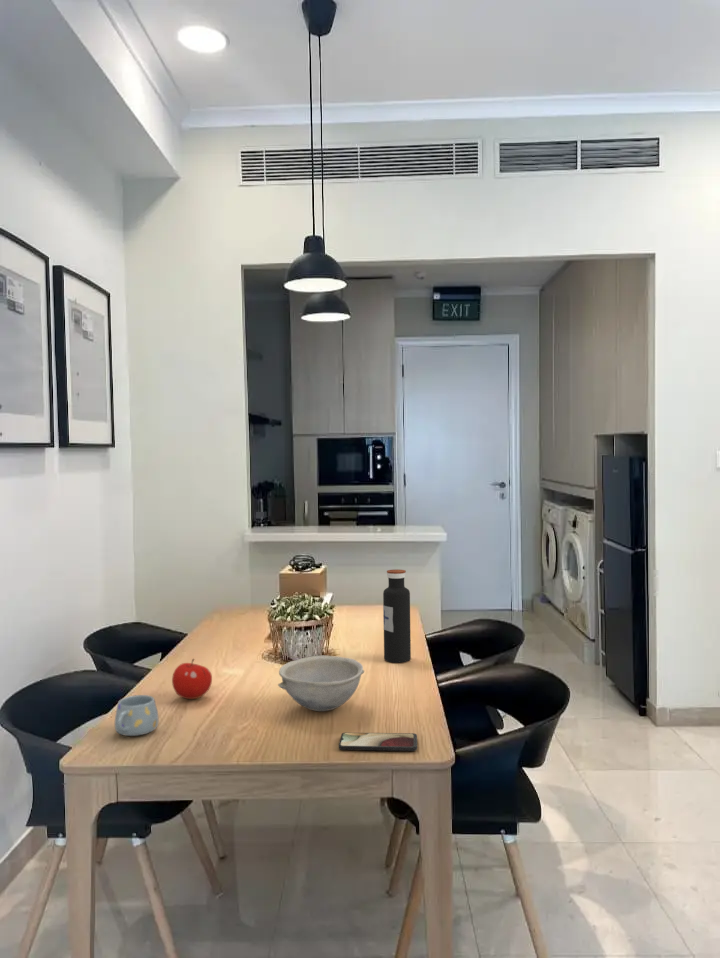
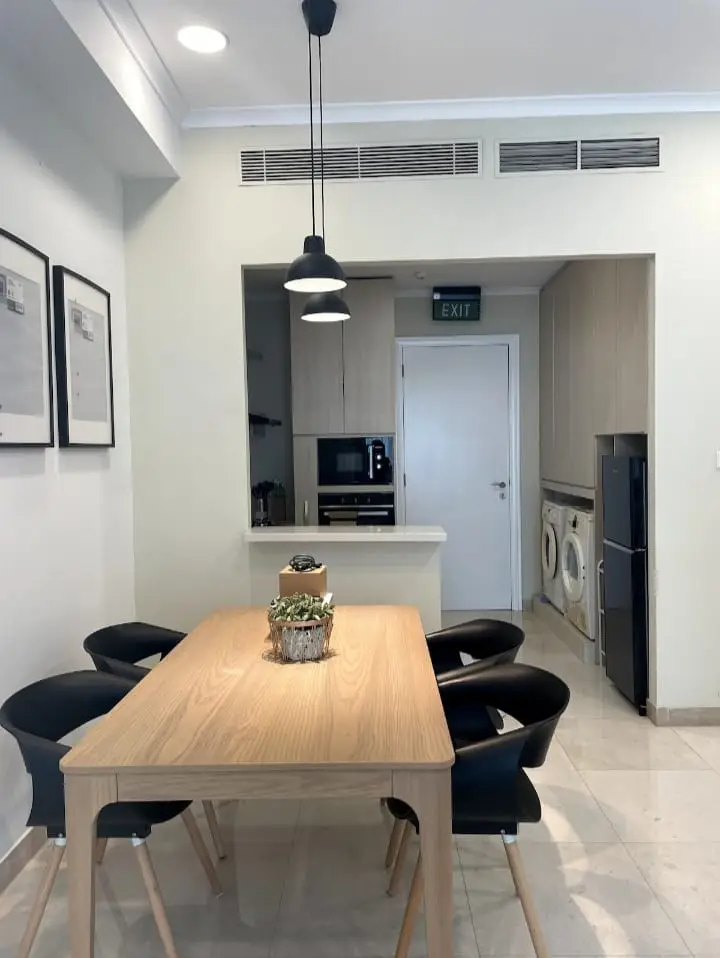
- smartphone (378, 741)
- water bottle (396, 615)
- mug (133, 718)
- bowl (322, 687)
- fruit (192, 678)
